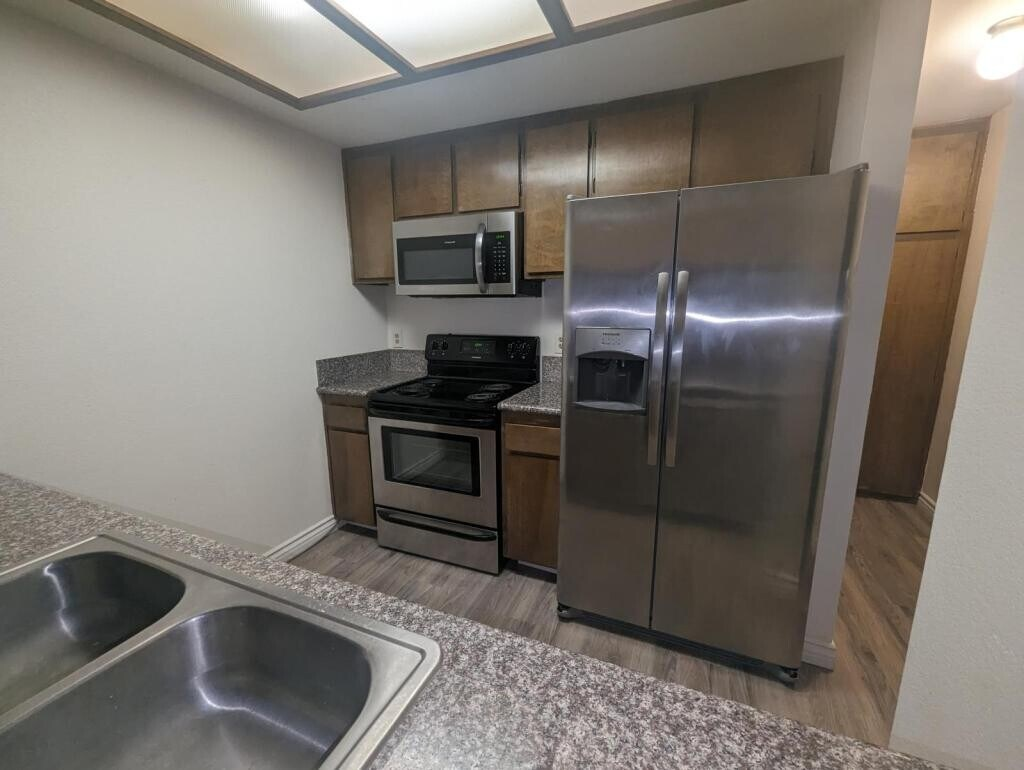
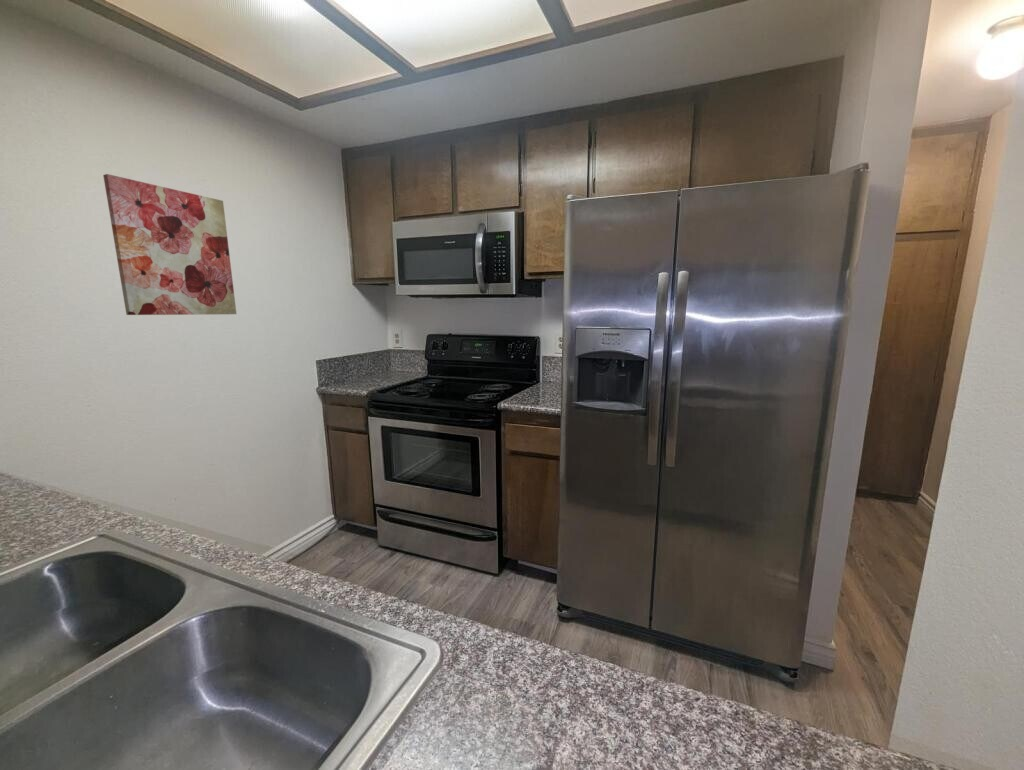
+ wall art (178, 253)
